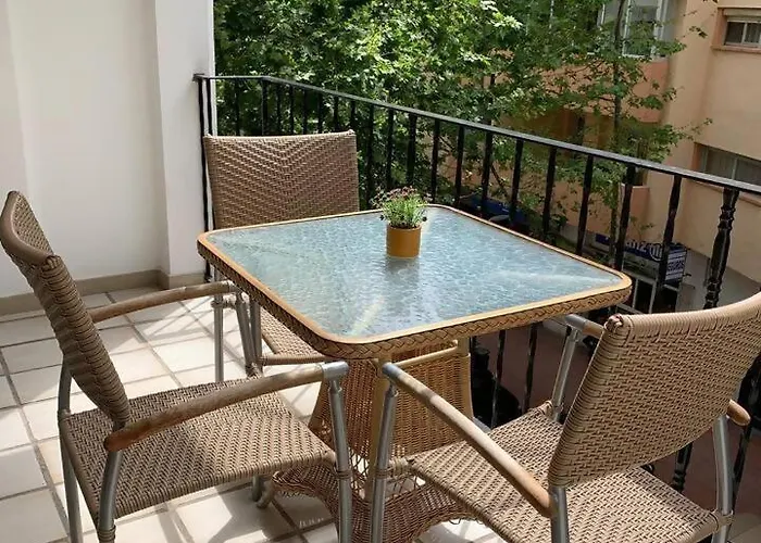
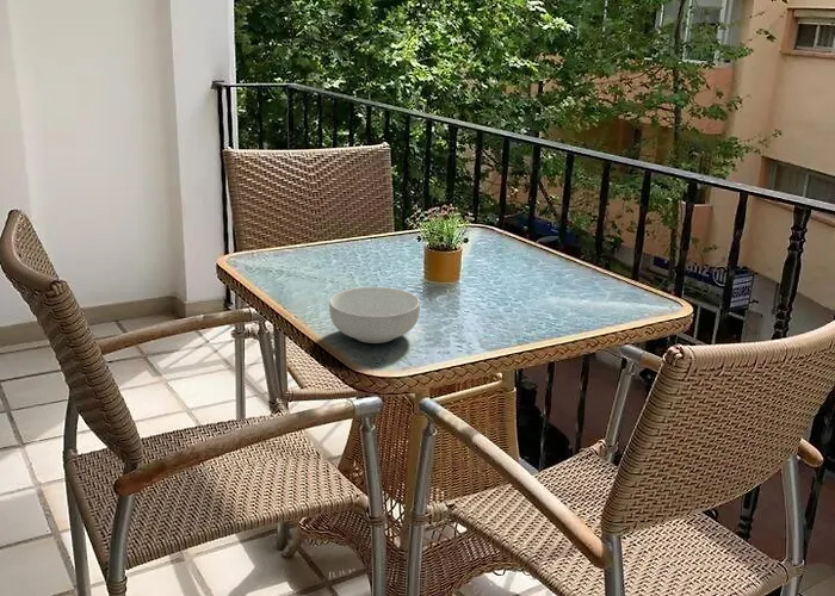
+ cereal bowl (373, 317)
